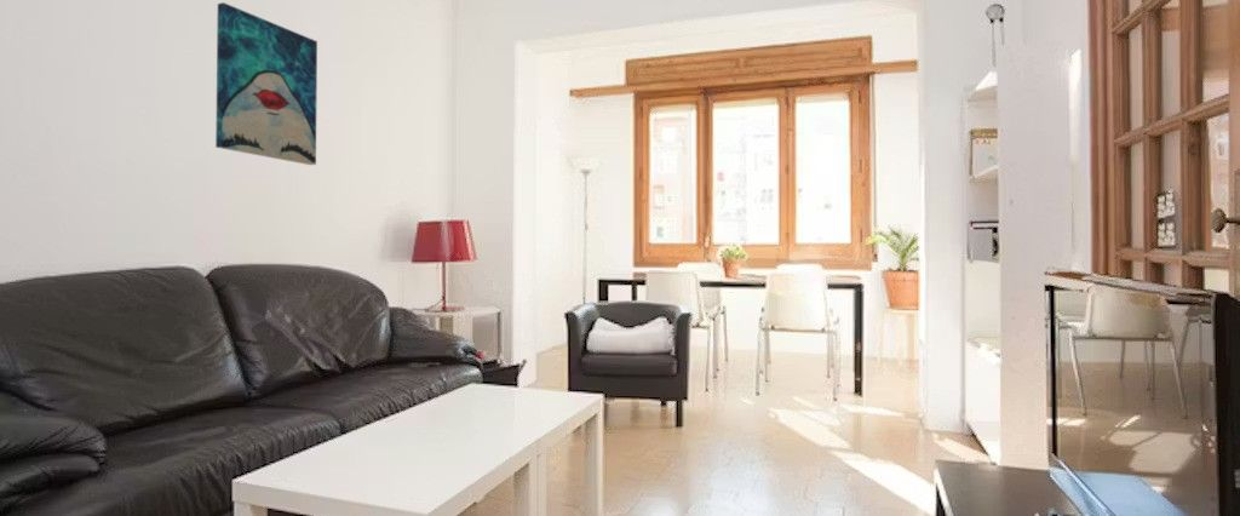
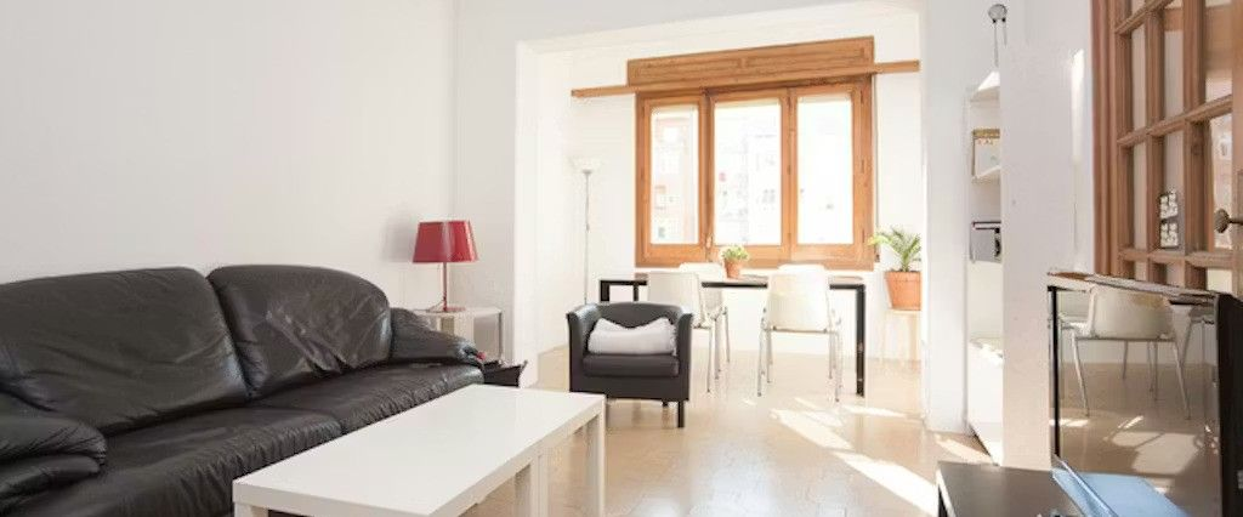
- wall art (270, 90)
